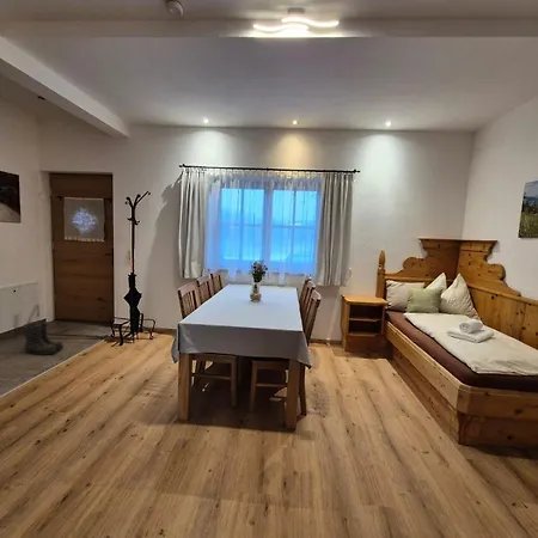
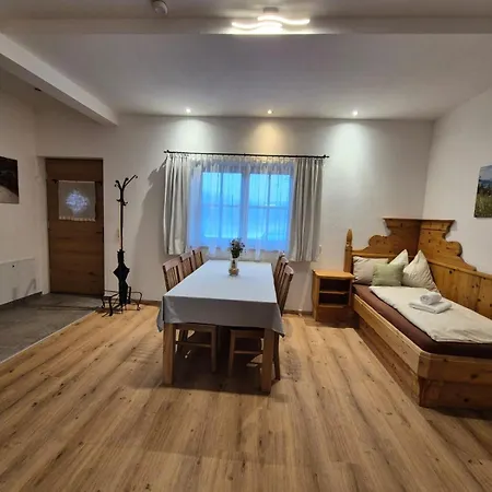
- boots (43, 336)
